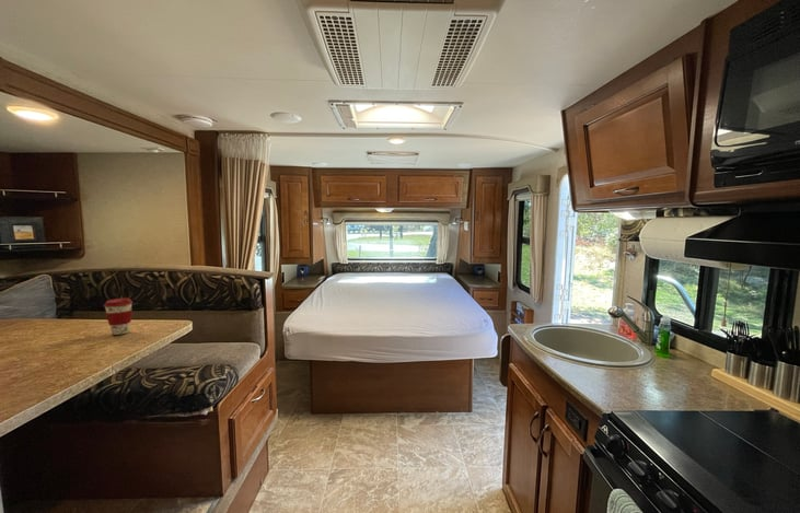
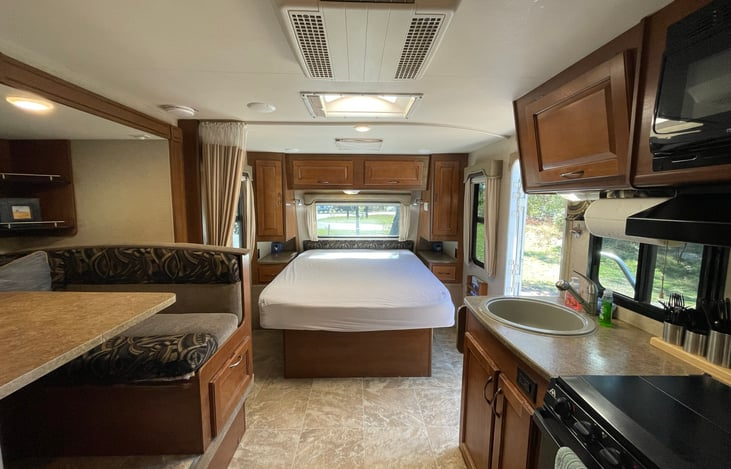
- coffee cup (119, 316)
